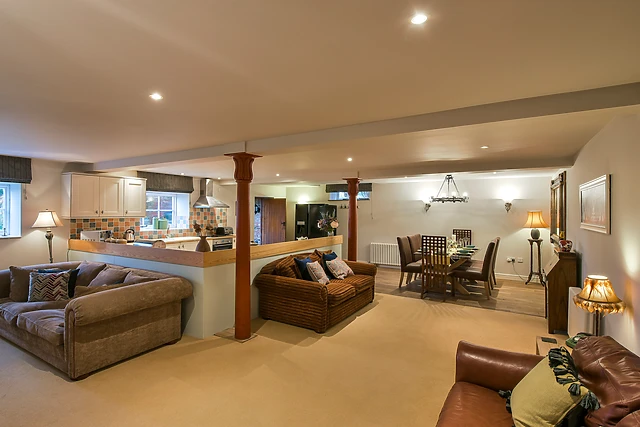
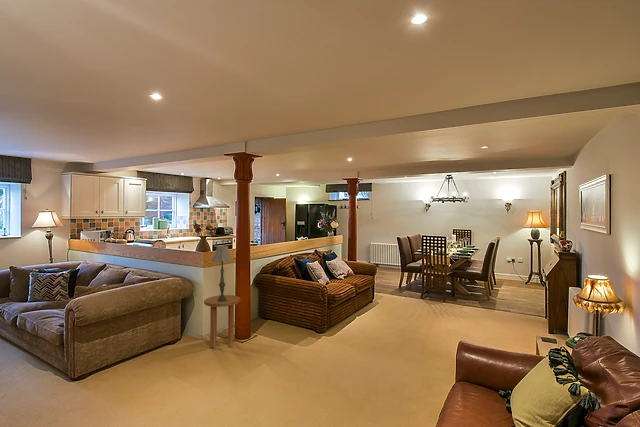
+ side table (216, 321)
+ table lamp (222, 273)
